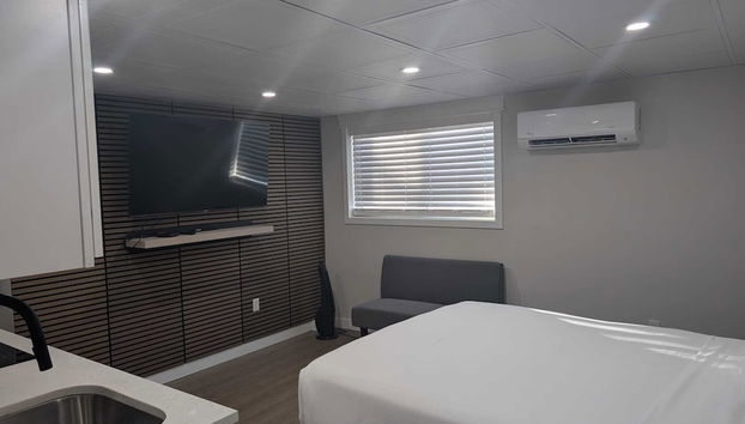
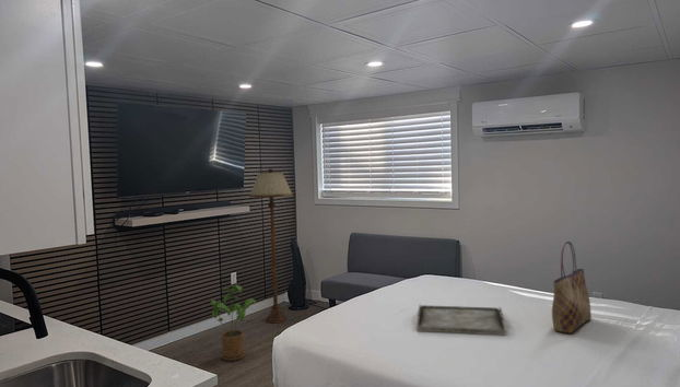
+ serving tray (459, 314)
+ tote bag (571, 282)
+ floor lamp (272, 244)
+ house plant (235, 322)
